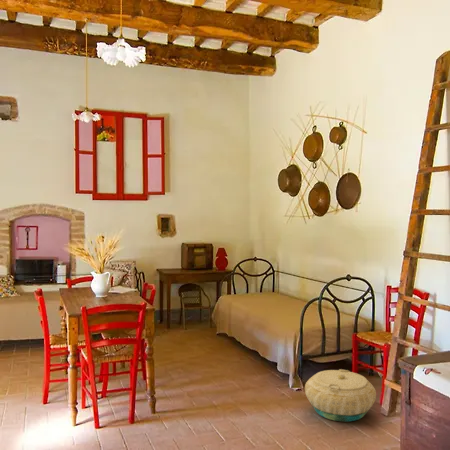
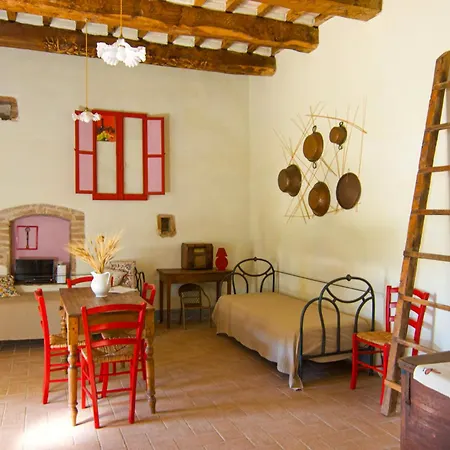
- basket (339, 393)
